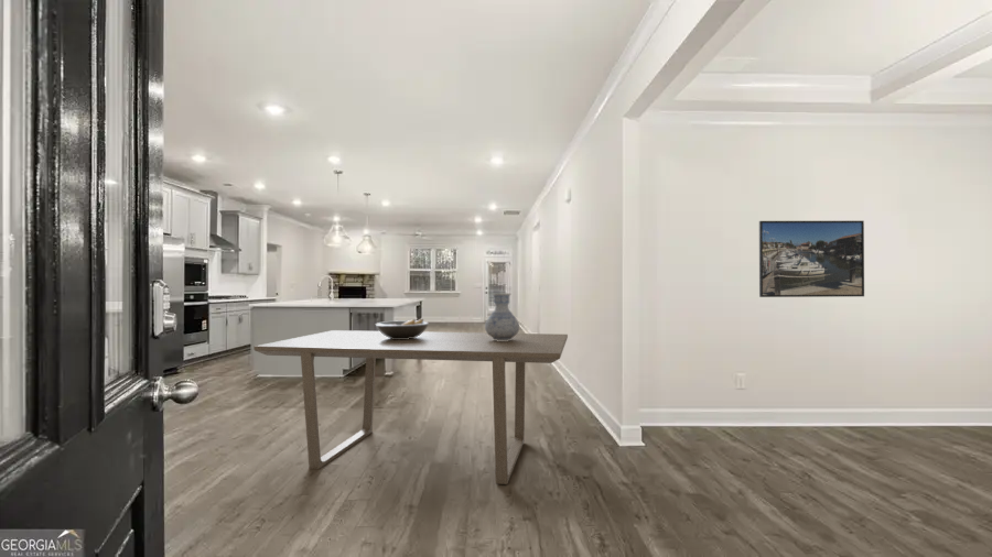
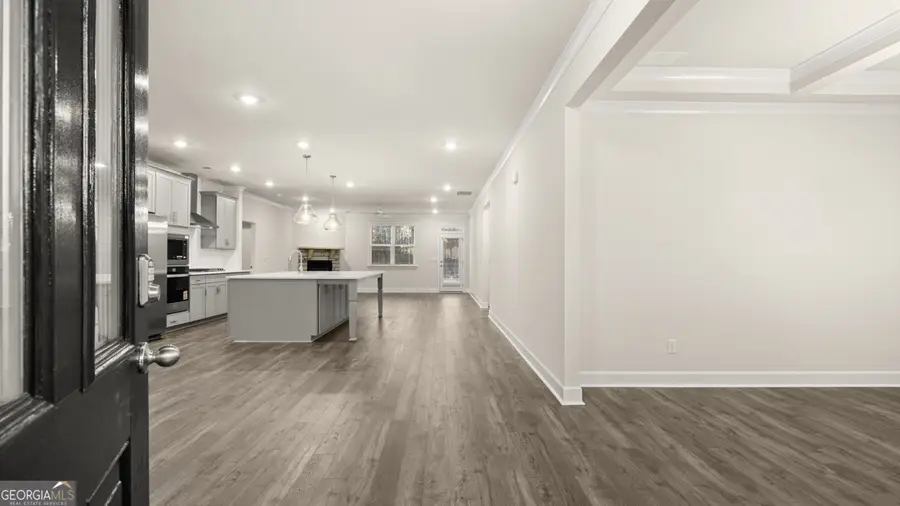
- vase (502, 316)
- fruit bowl (402, 328)
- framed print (811, 259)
- dining table (424, 359)
